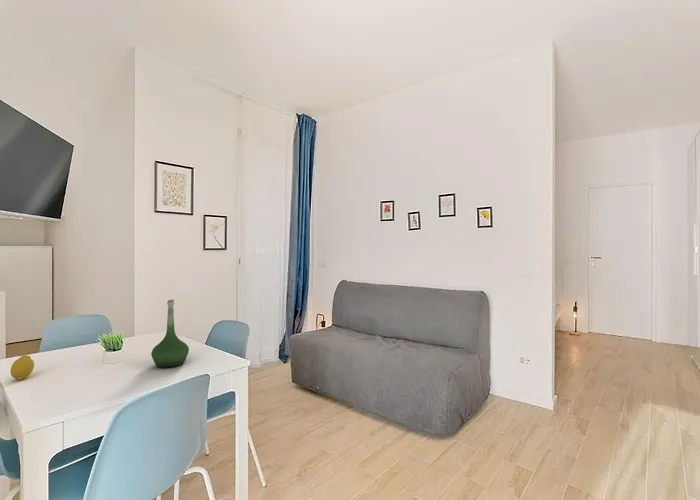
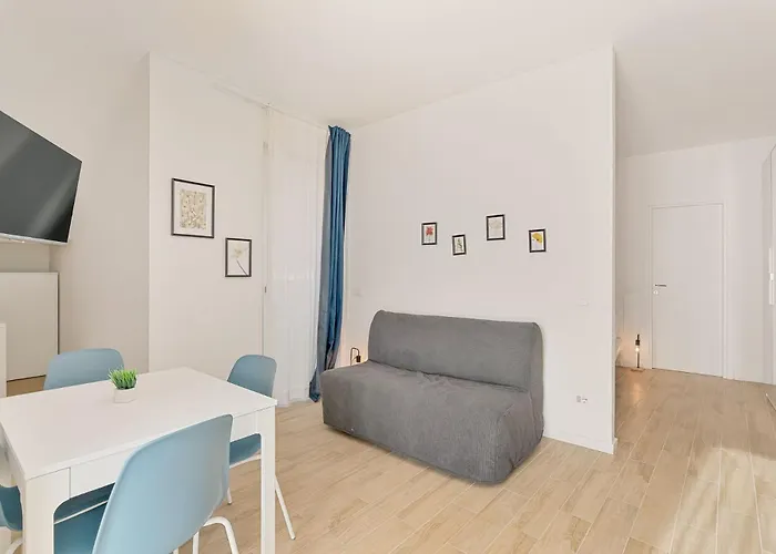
- vase (170, 331)
- fruit (22, 367)
